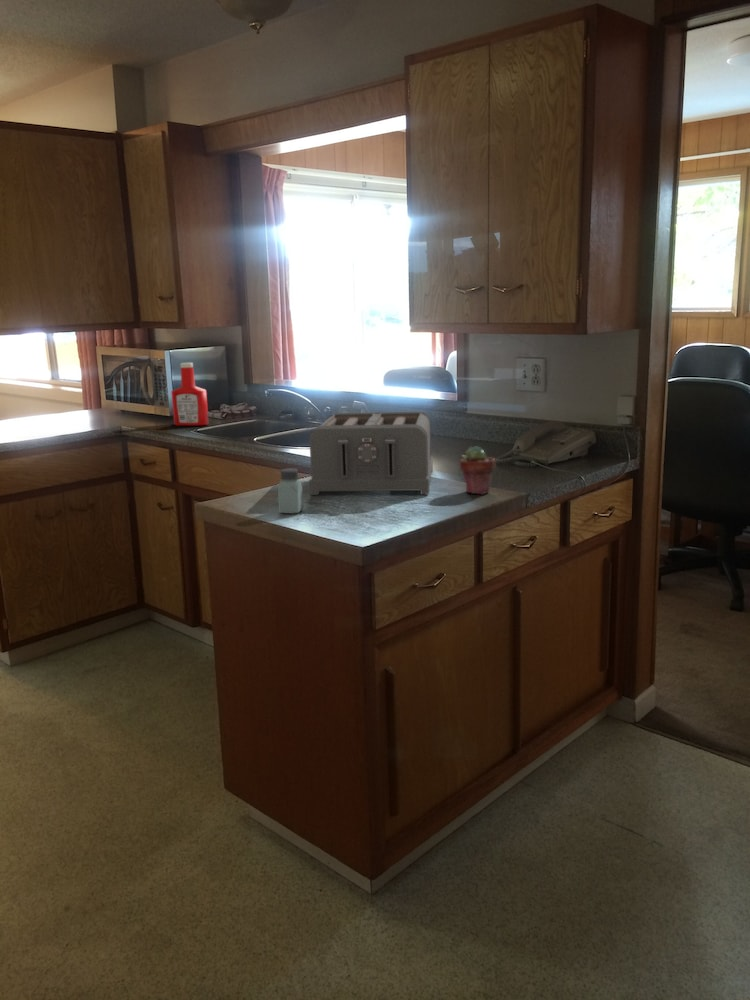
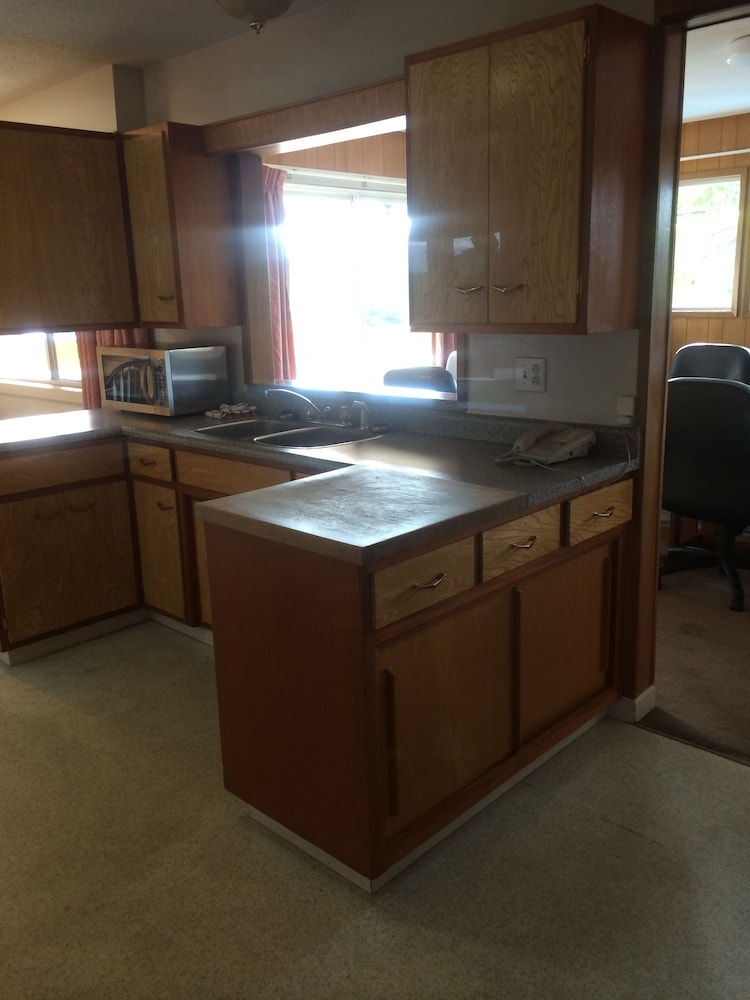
- soap bottle (189, 394)
- potted succulent (477, 468)
- toaster (373, 451)
- saltshaker (290, 490)
